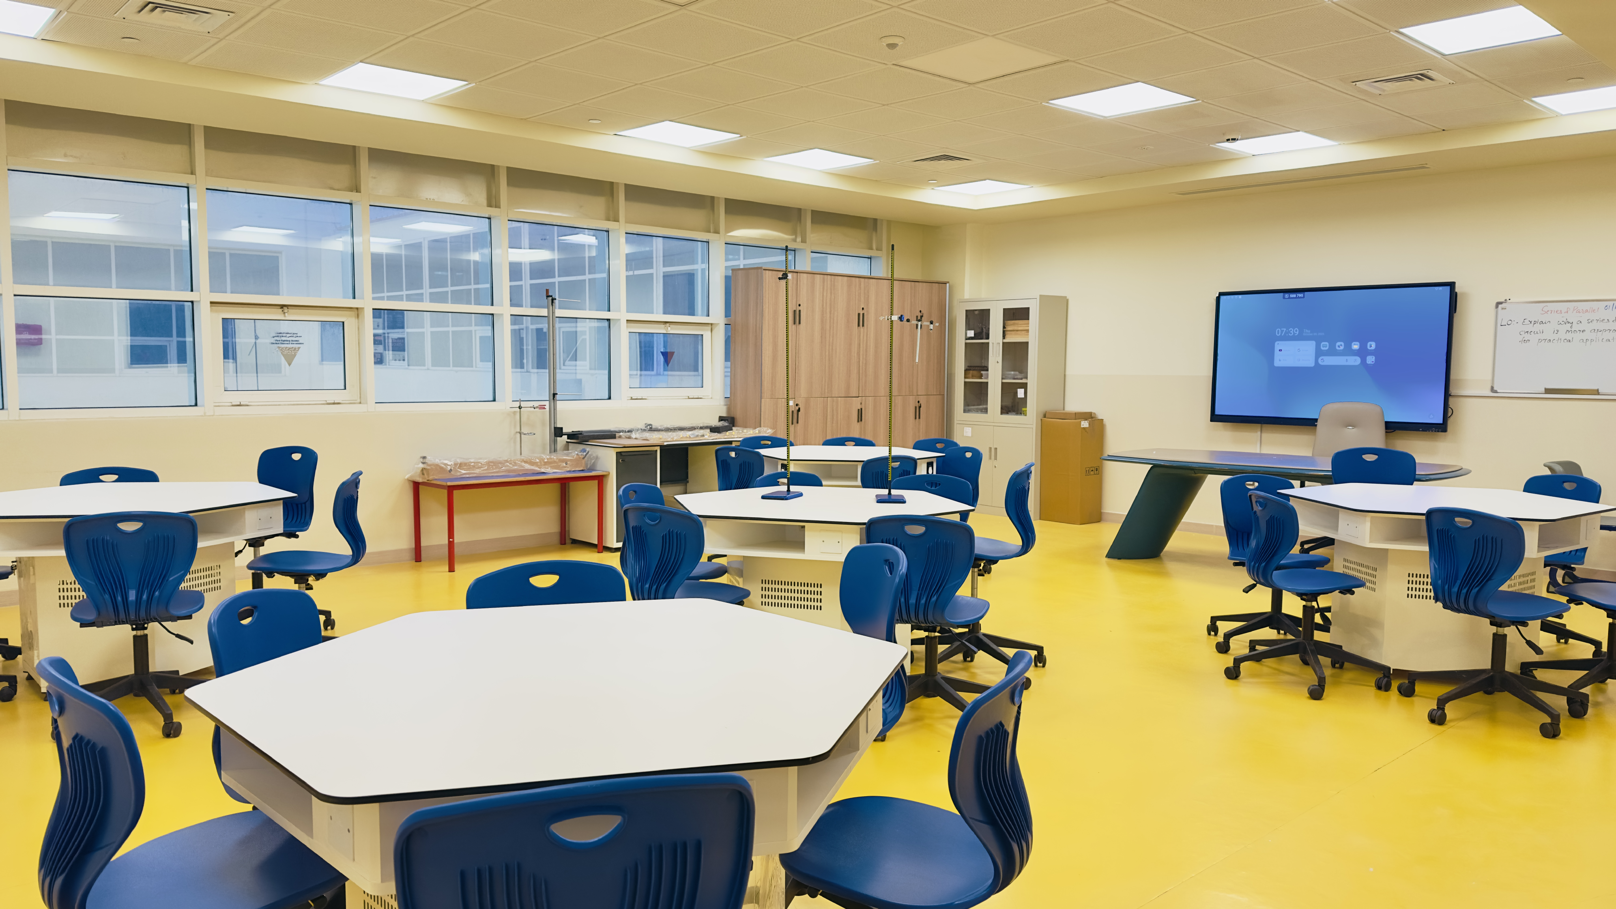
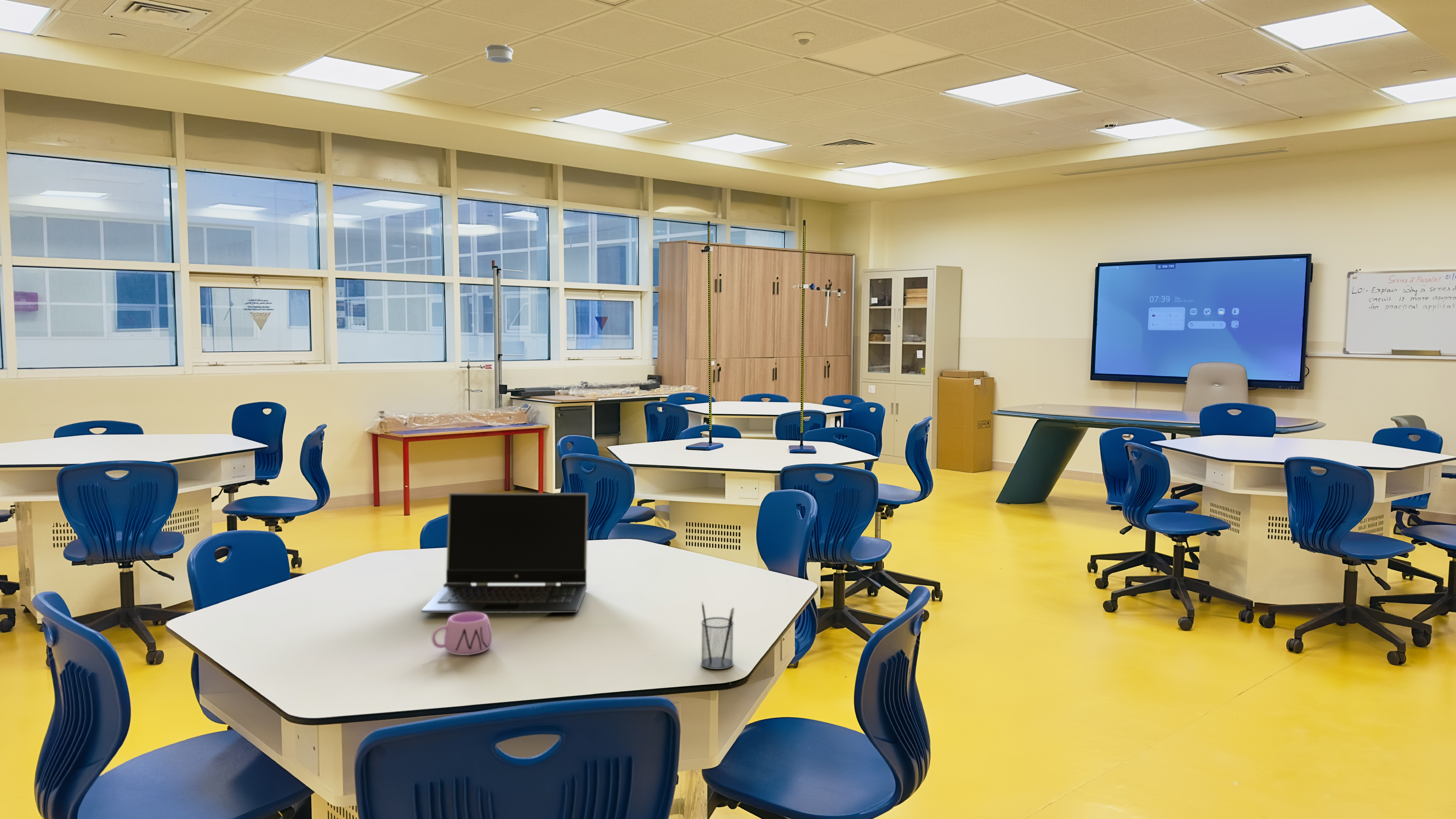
+ smoke detector (499, 52)
+ laptop computer (509, 552)
+ pencil holder (717, 633)
+ mug (461, 634)
